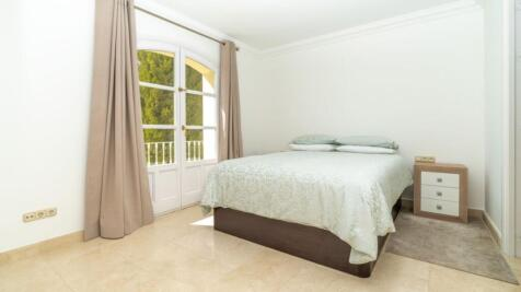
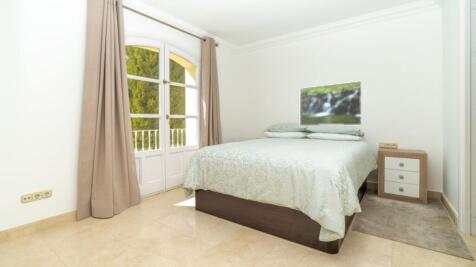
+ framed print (328, 105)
